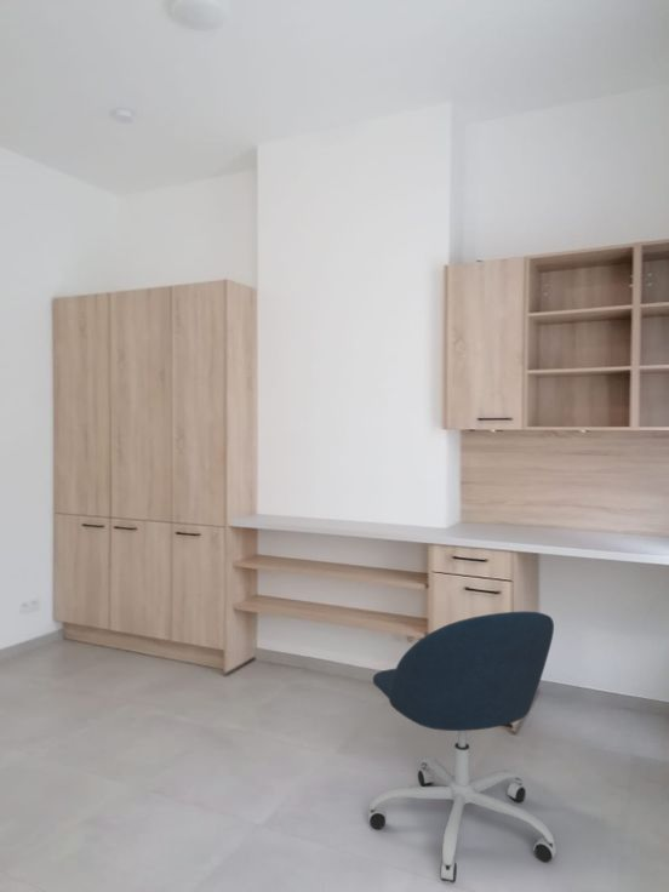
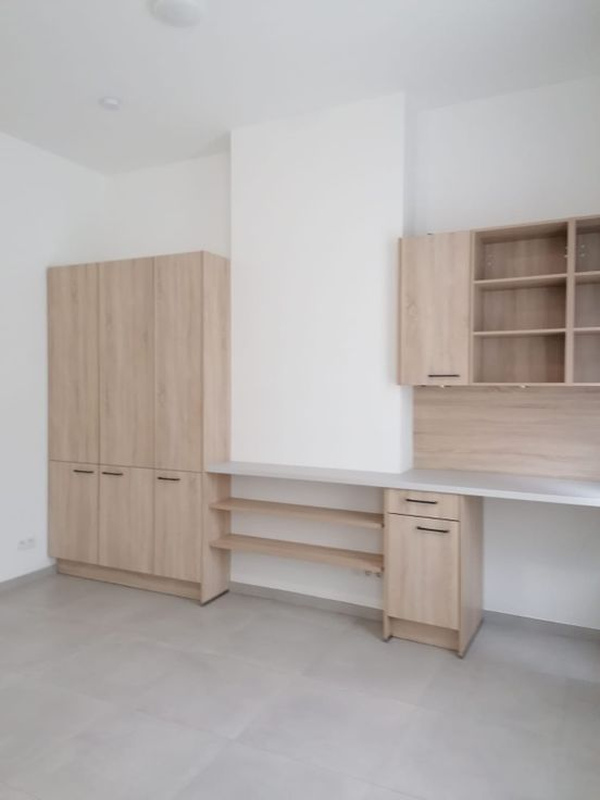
- office chair (461, 708)
